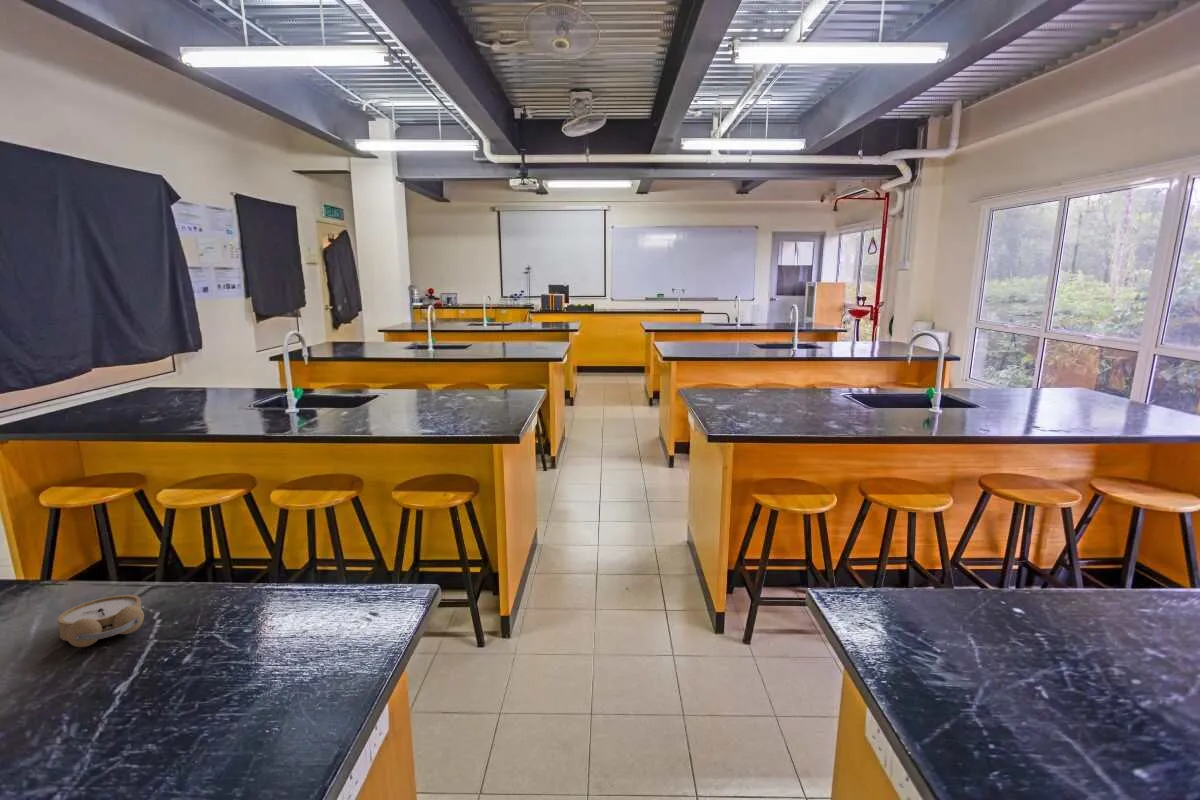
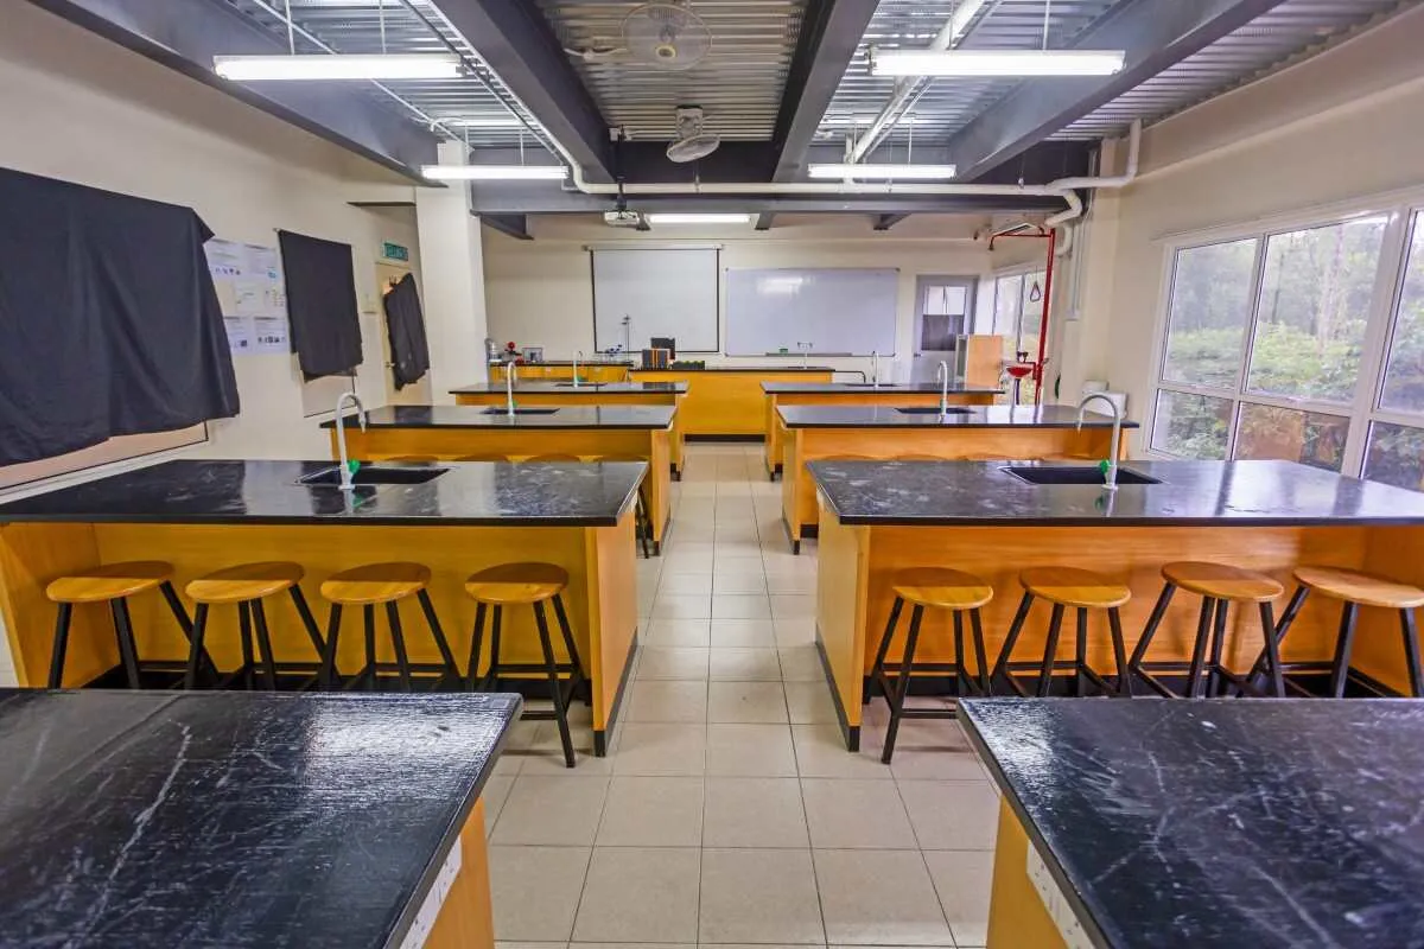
- alarm clock (103, 618)
